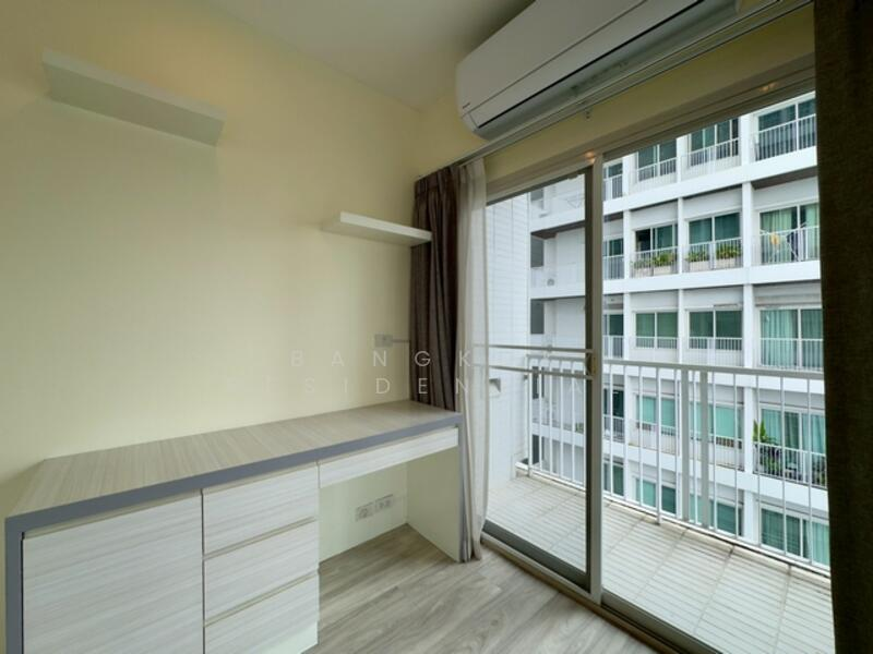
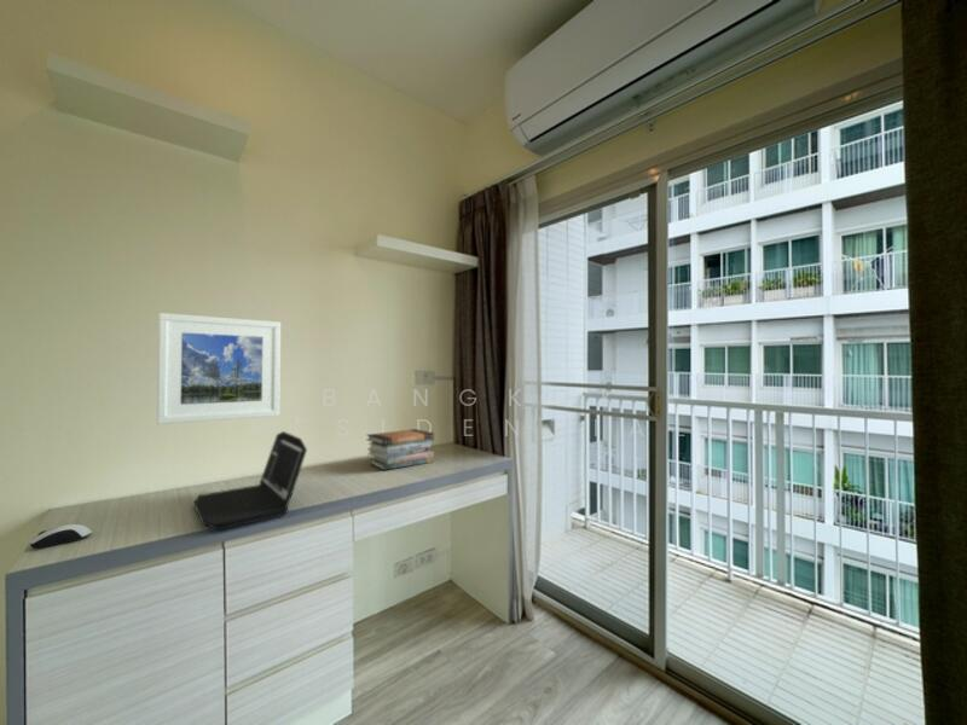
+ laptop (250, 486)
+ book stack (400, 448)
+ computer mouse (60, 533)
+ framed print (224, 369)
